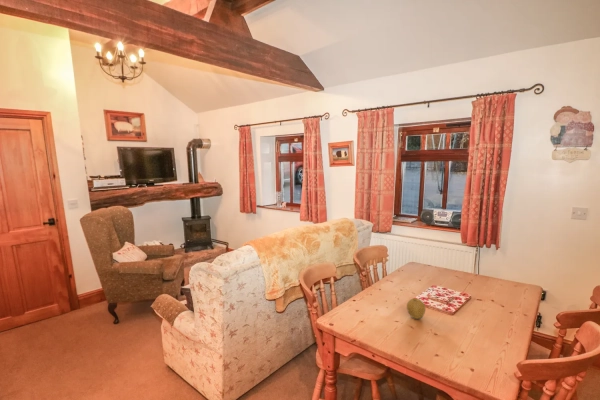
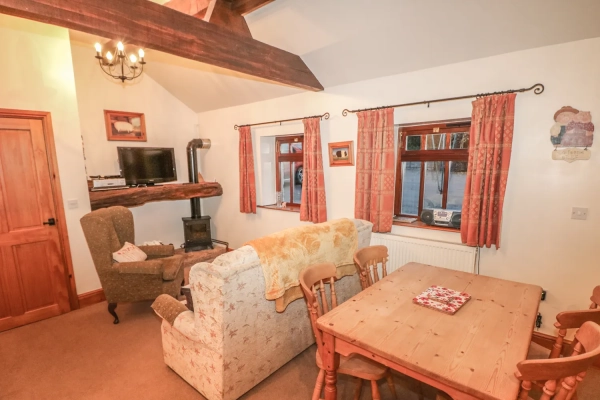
- fruit (415, 308)
